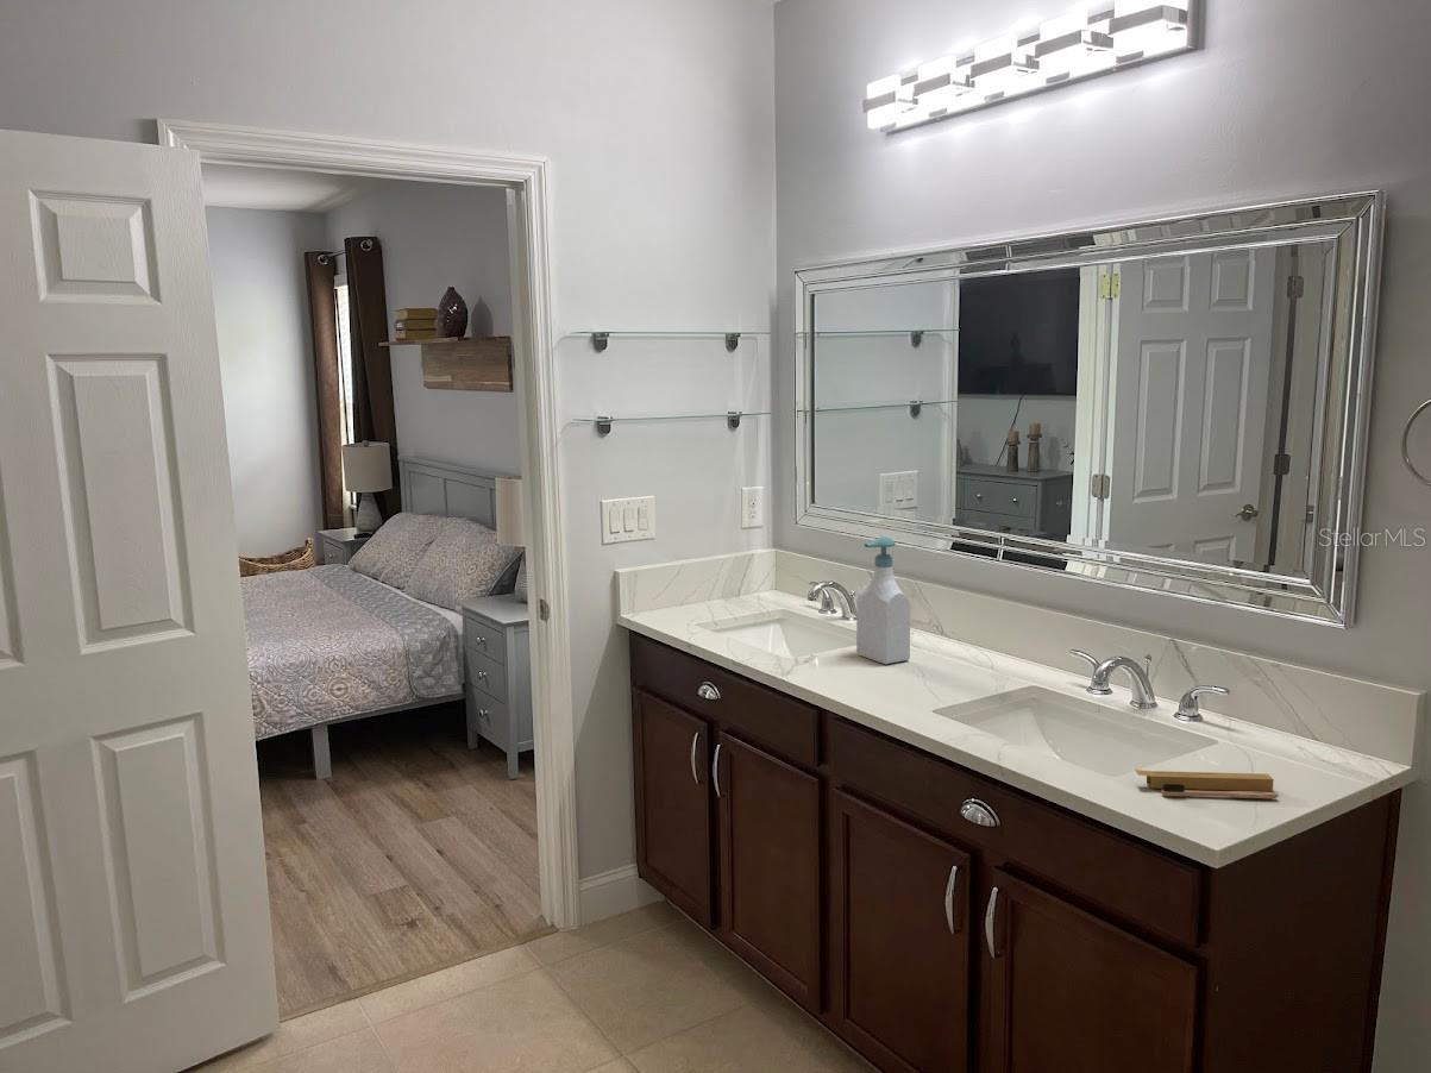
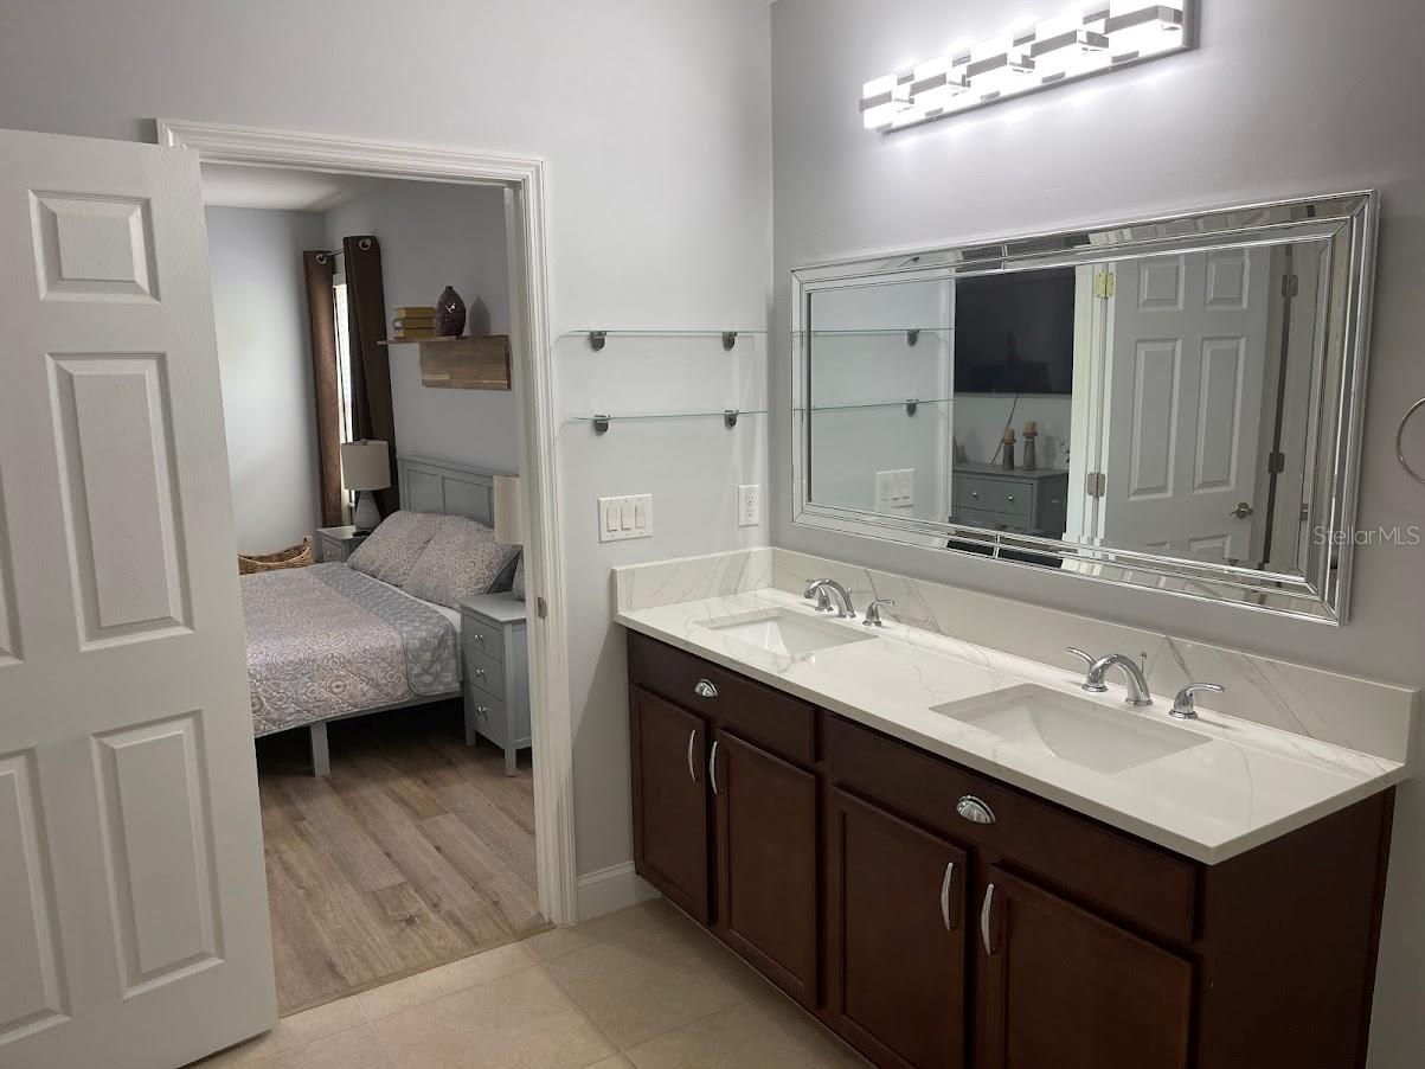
- soap bottle (879, 597)
- toothbrush (1205, 784)
